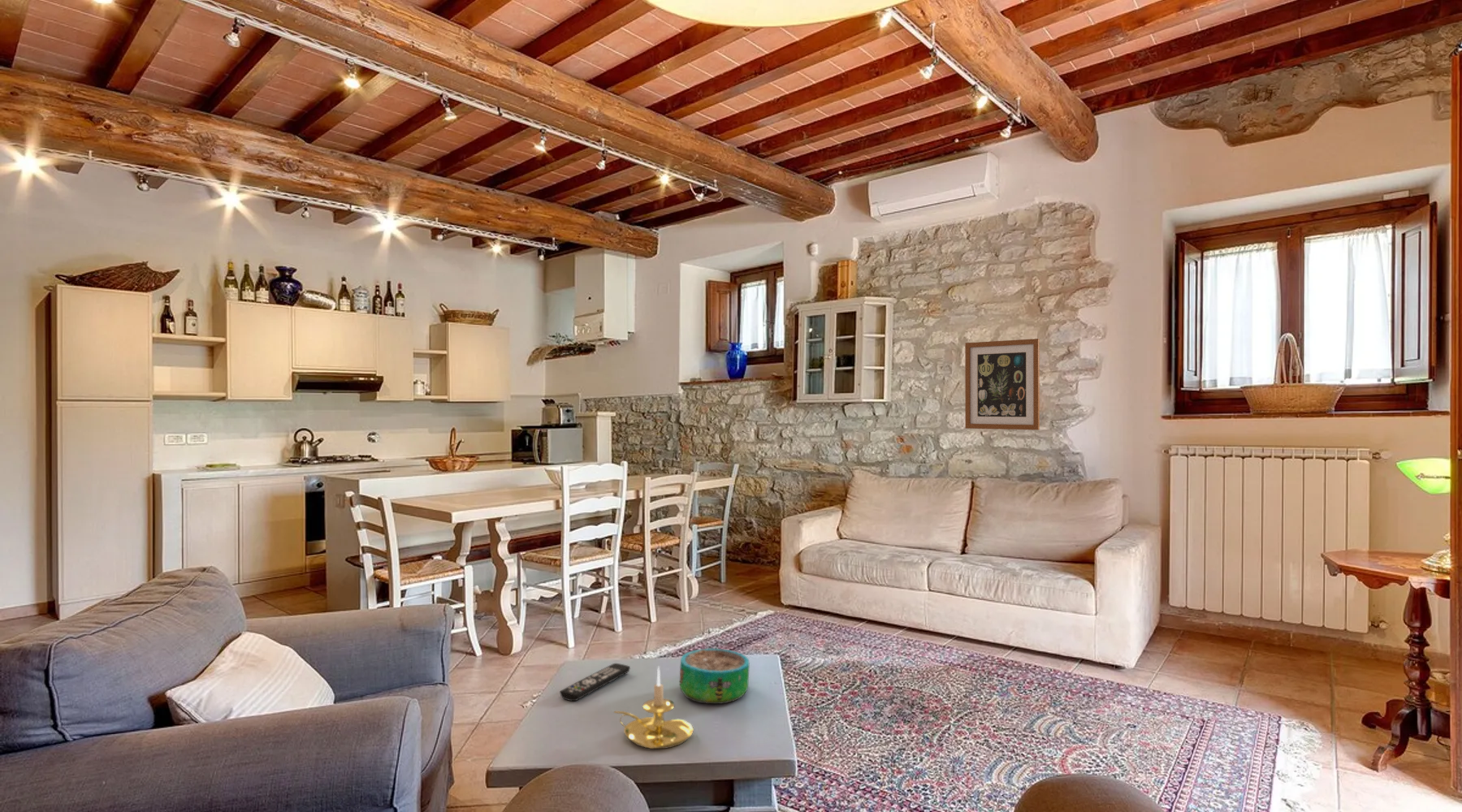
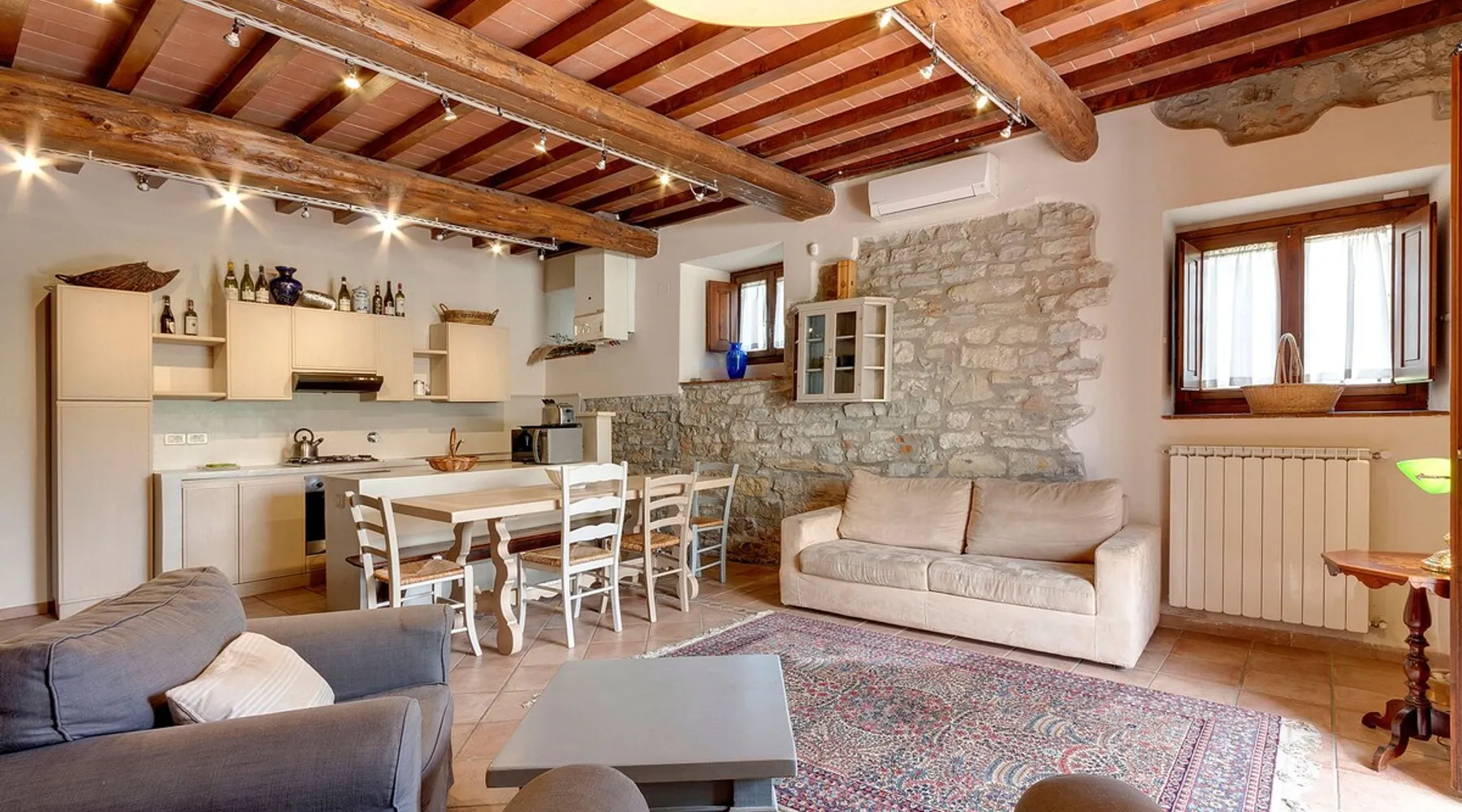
- candle holder (653, 701)
- wall art (1001, 385)
- decorative bowl (714, 675)
- remote control (596, 681)
